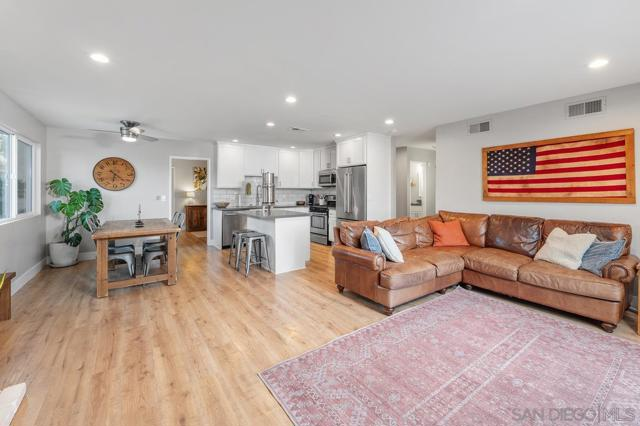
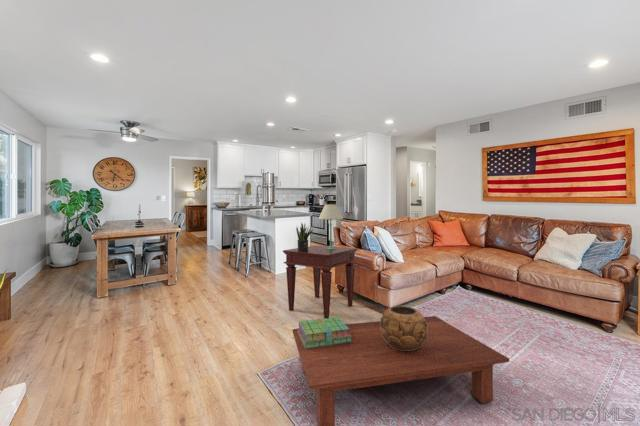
+ coffee table (388, 363)
+ side table (321, 278)
+ decorative bowl (403, 327)
+ stack of books (323, 330)
+ table lamp (330, 226)
+ potted plant (304, 236)
